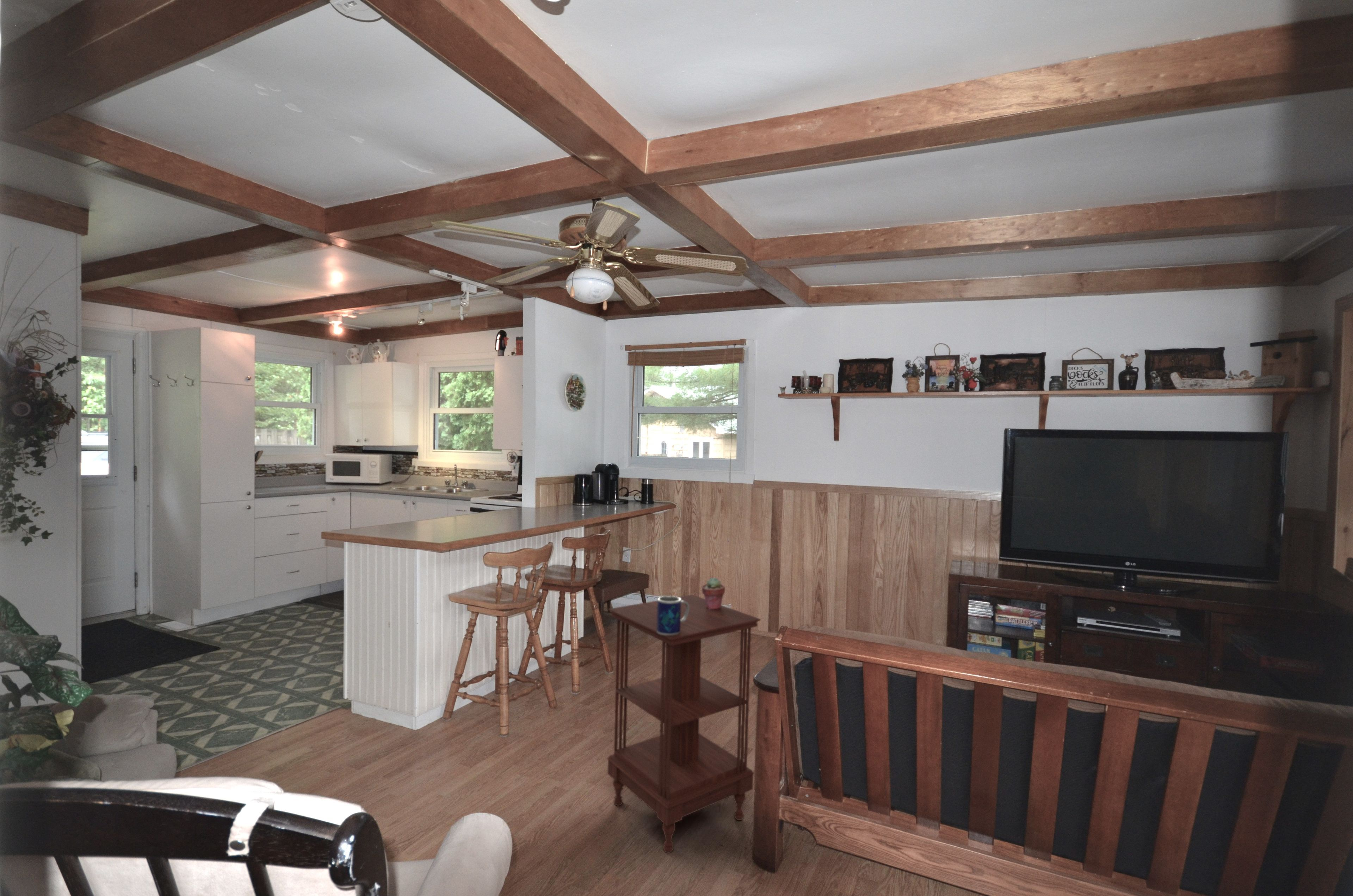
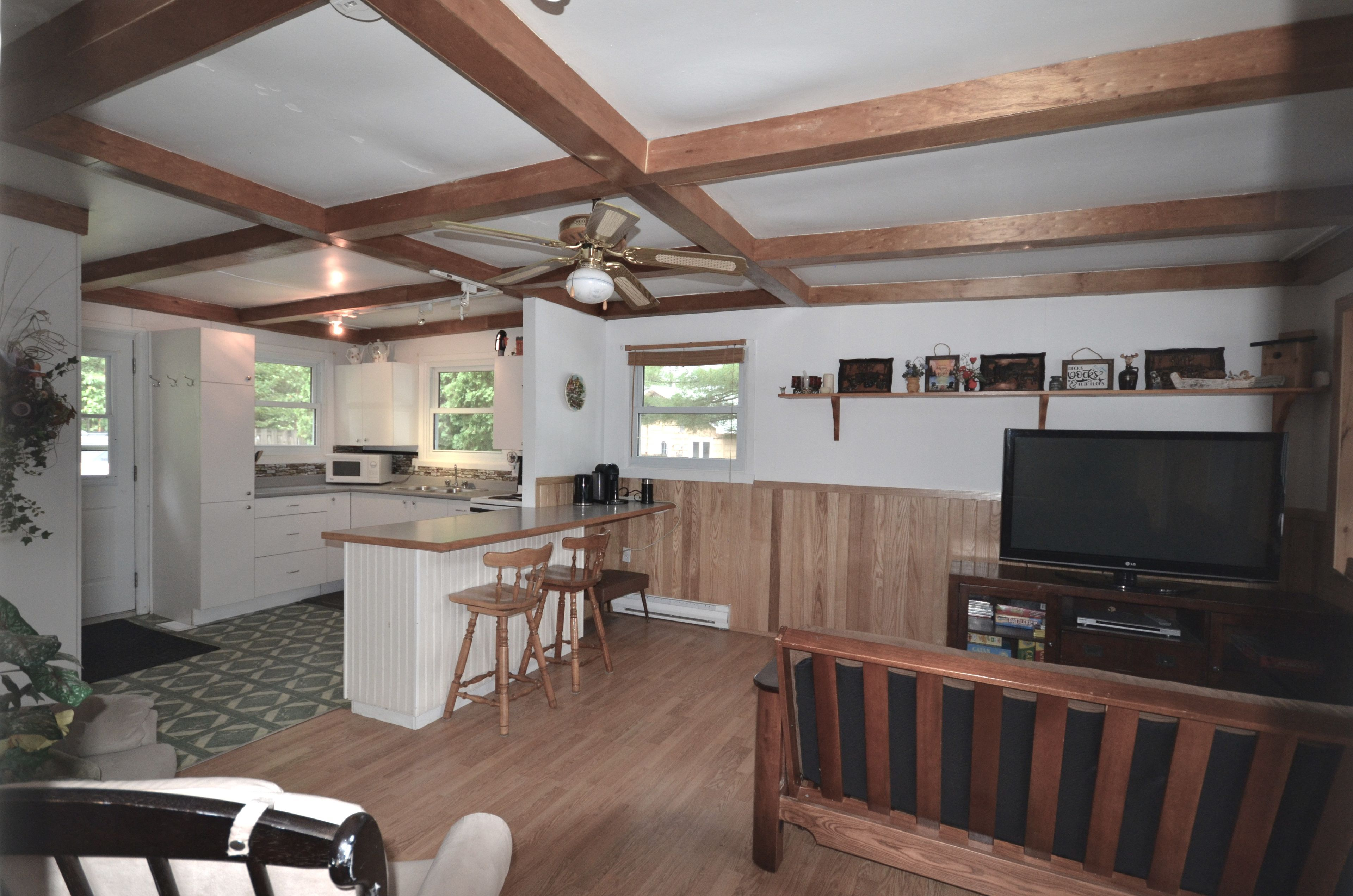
- potted succulent (713, 592)
- side table (680, 713)
- mug (674, 614)
